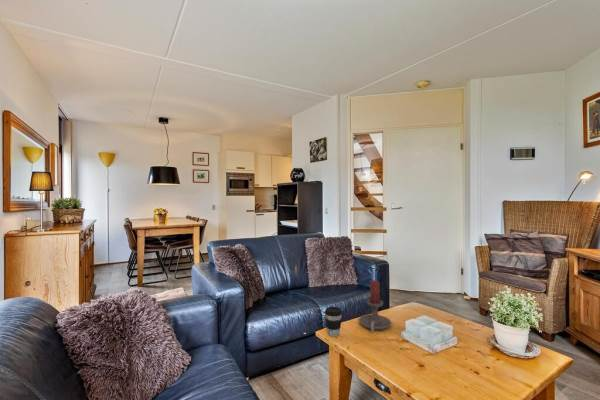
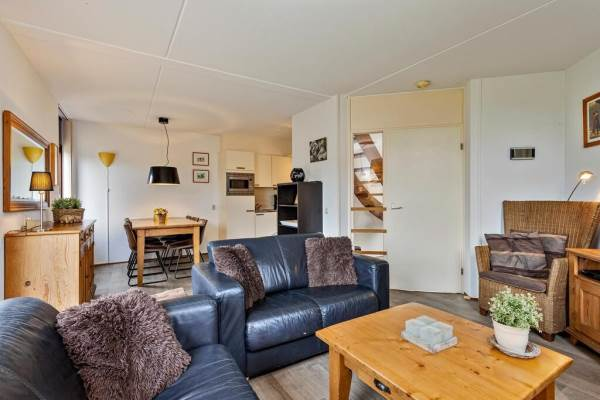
- coffee cup (333, 321)
- candle holder (374, 303)
